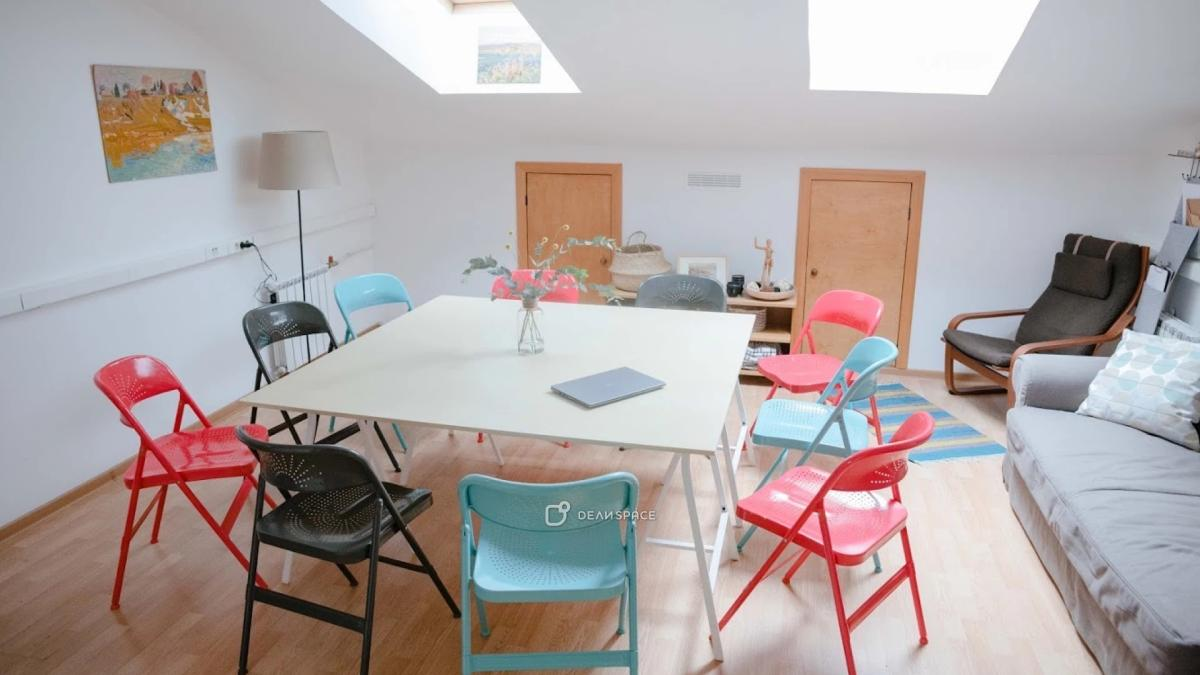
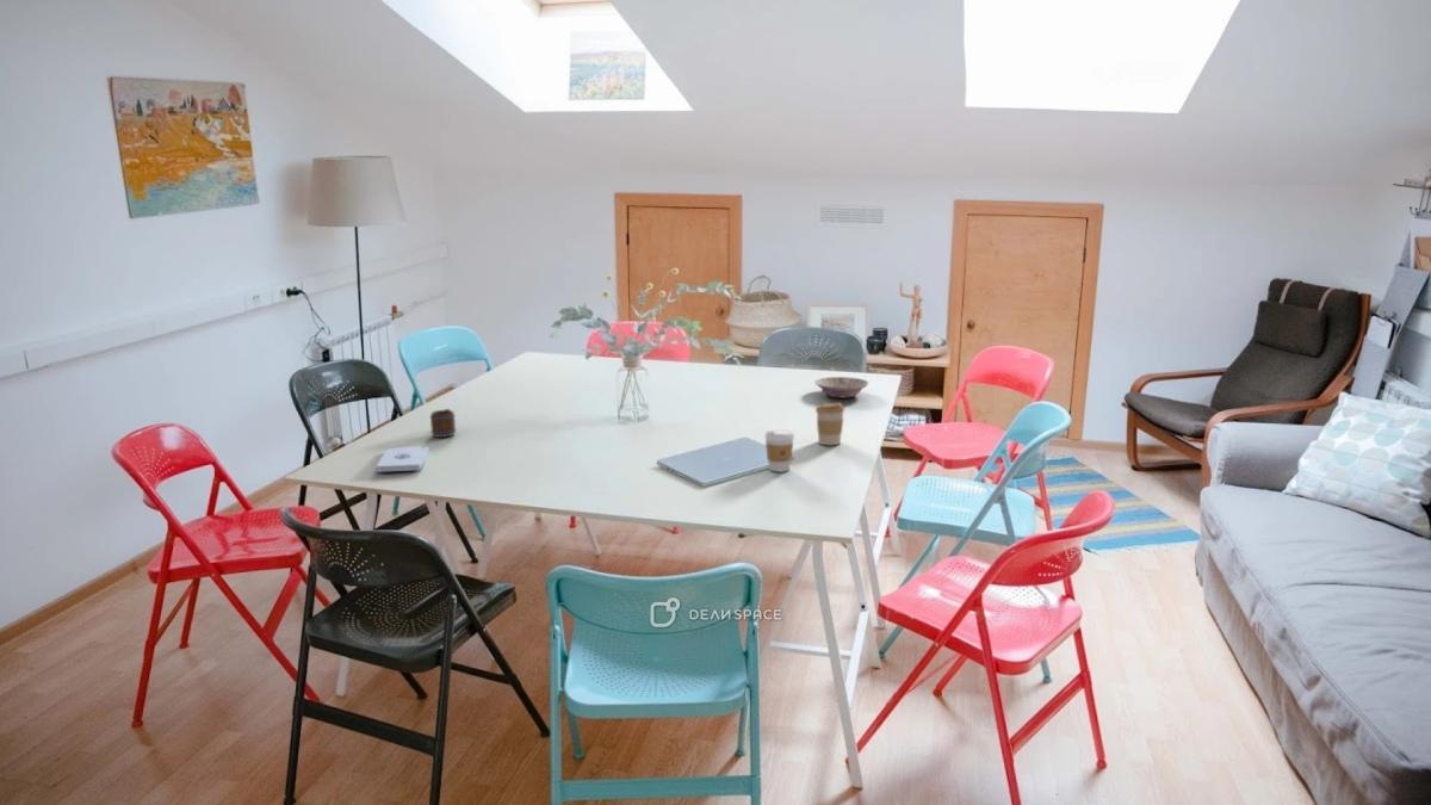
+ coffee cup (829, 422)
+ bowl (841, 388)
+ notepad (403, 458)
+ mug (444, 421)
+ coffee cup (779, 448)
